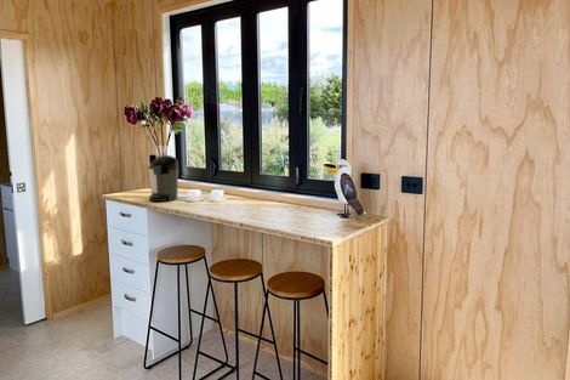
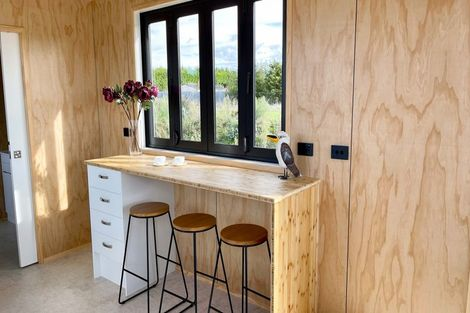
- coffee maker (158, 176)
